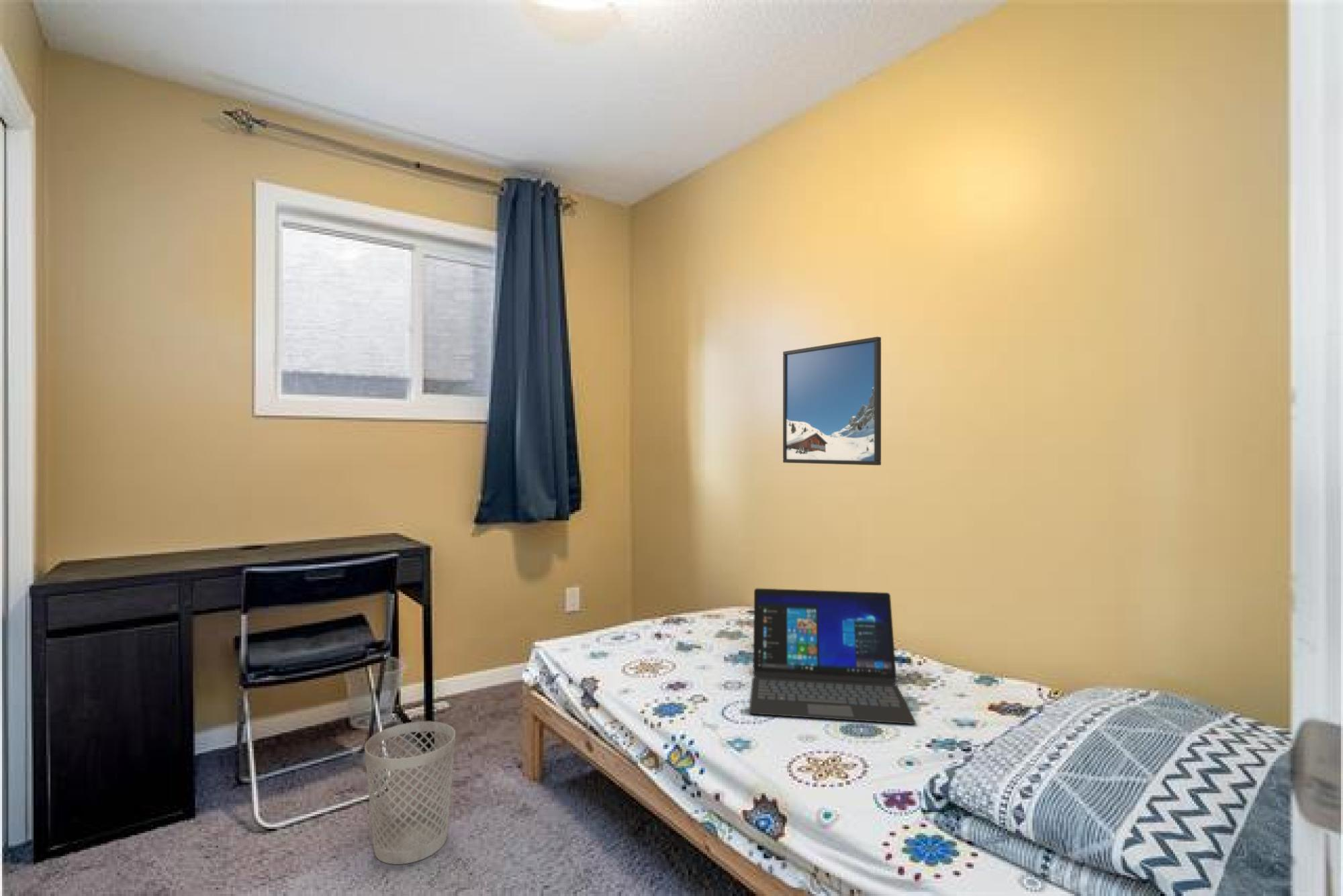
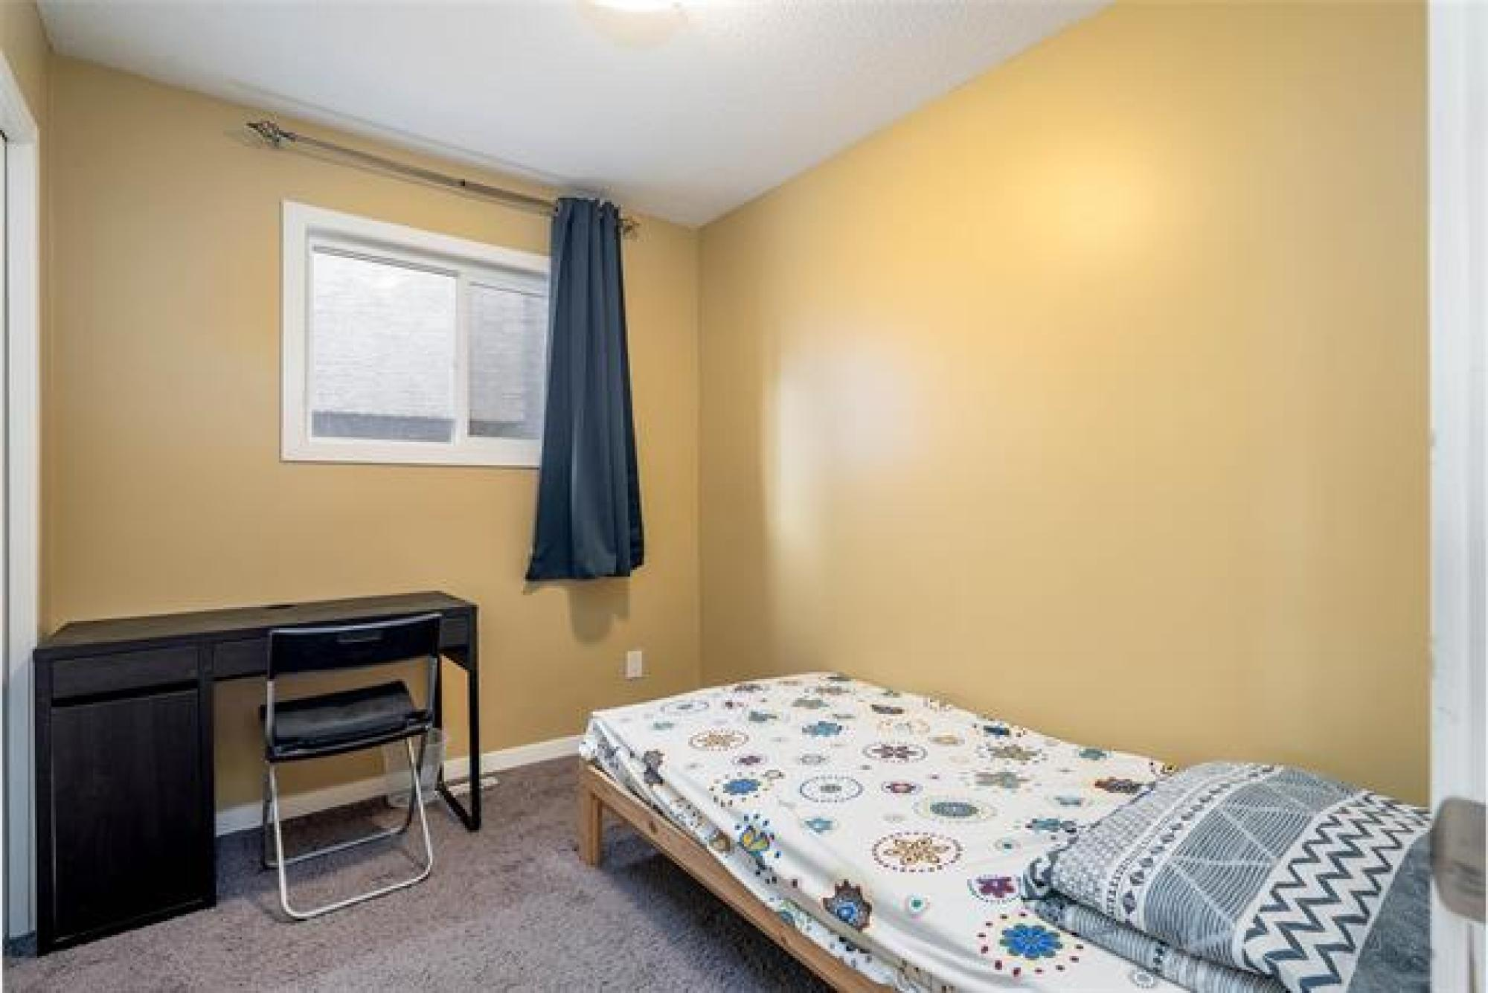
- laptop (825, 648)
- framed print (828, 404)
- wastebasket (411, 791)
